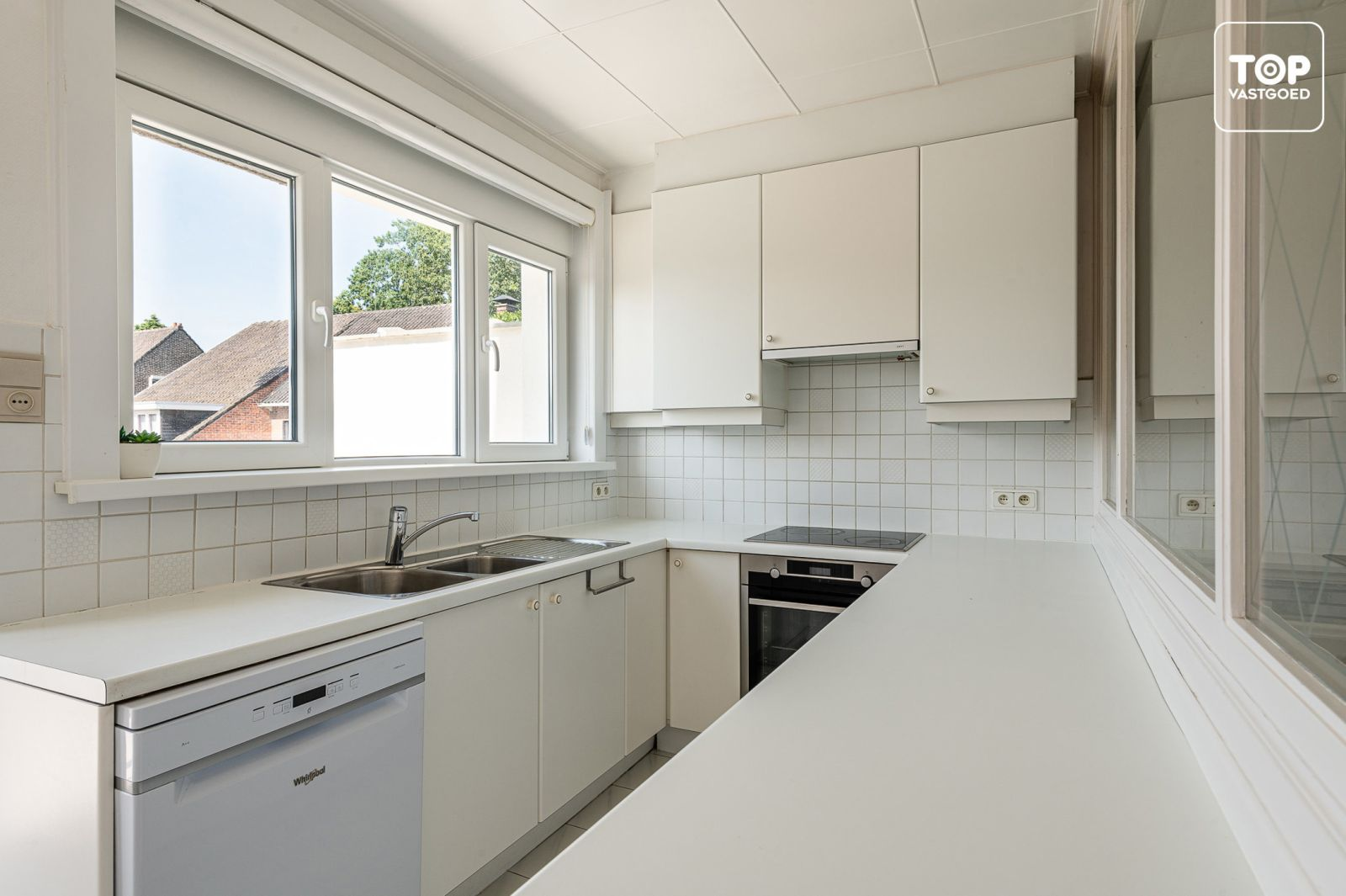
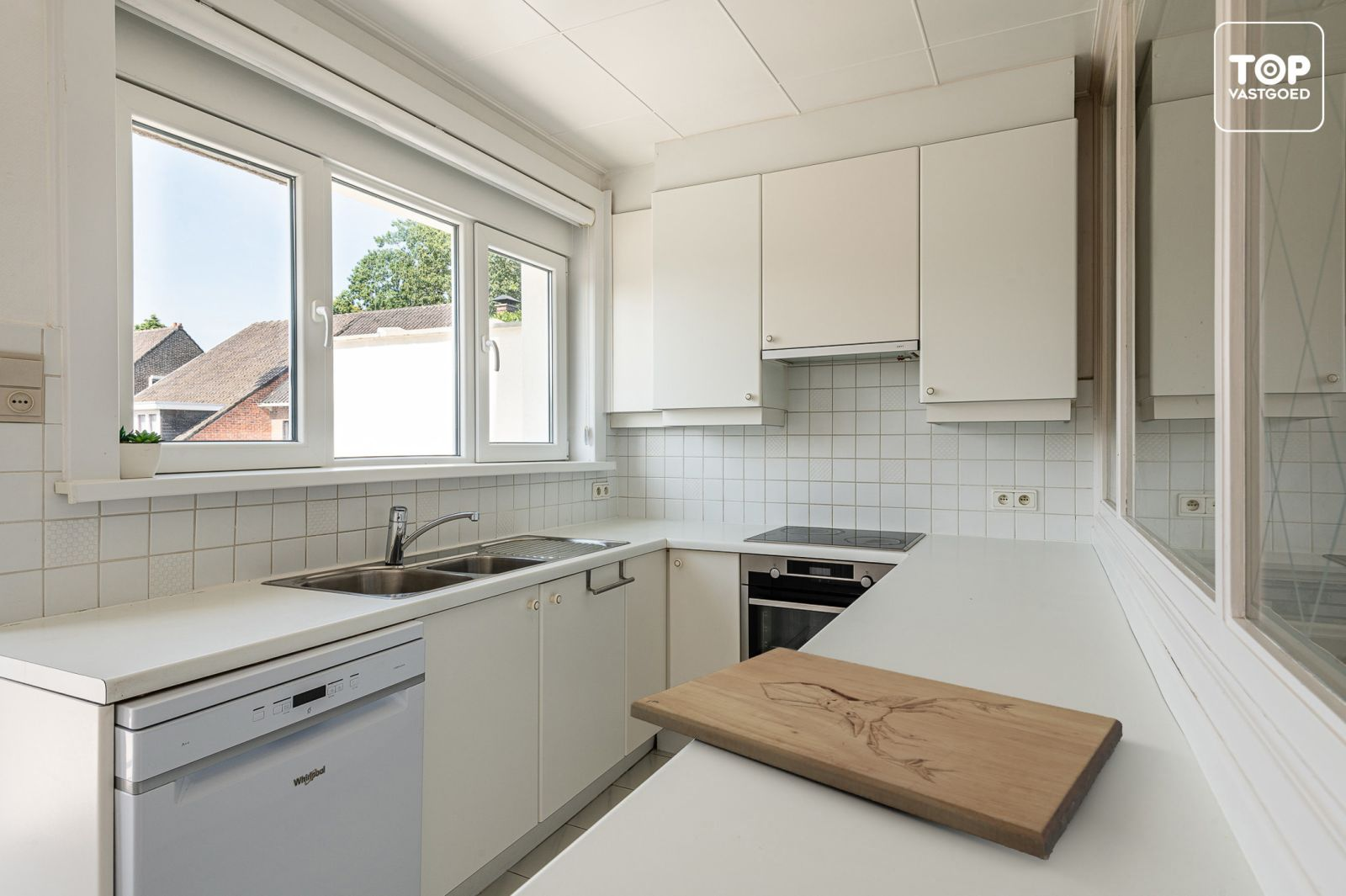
+ cutting board (867, 717)
